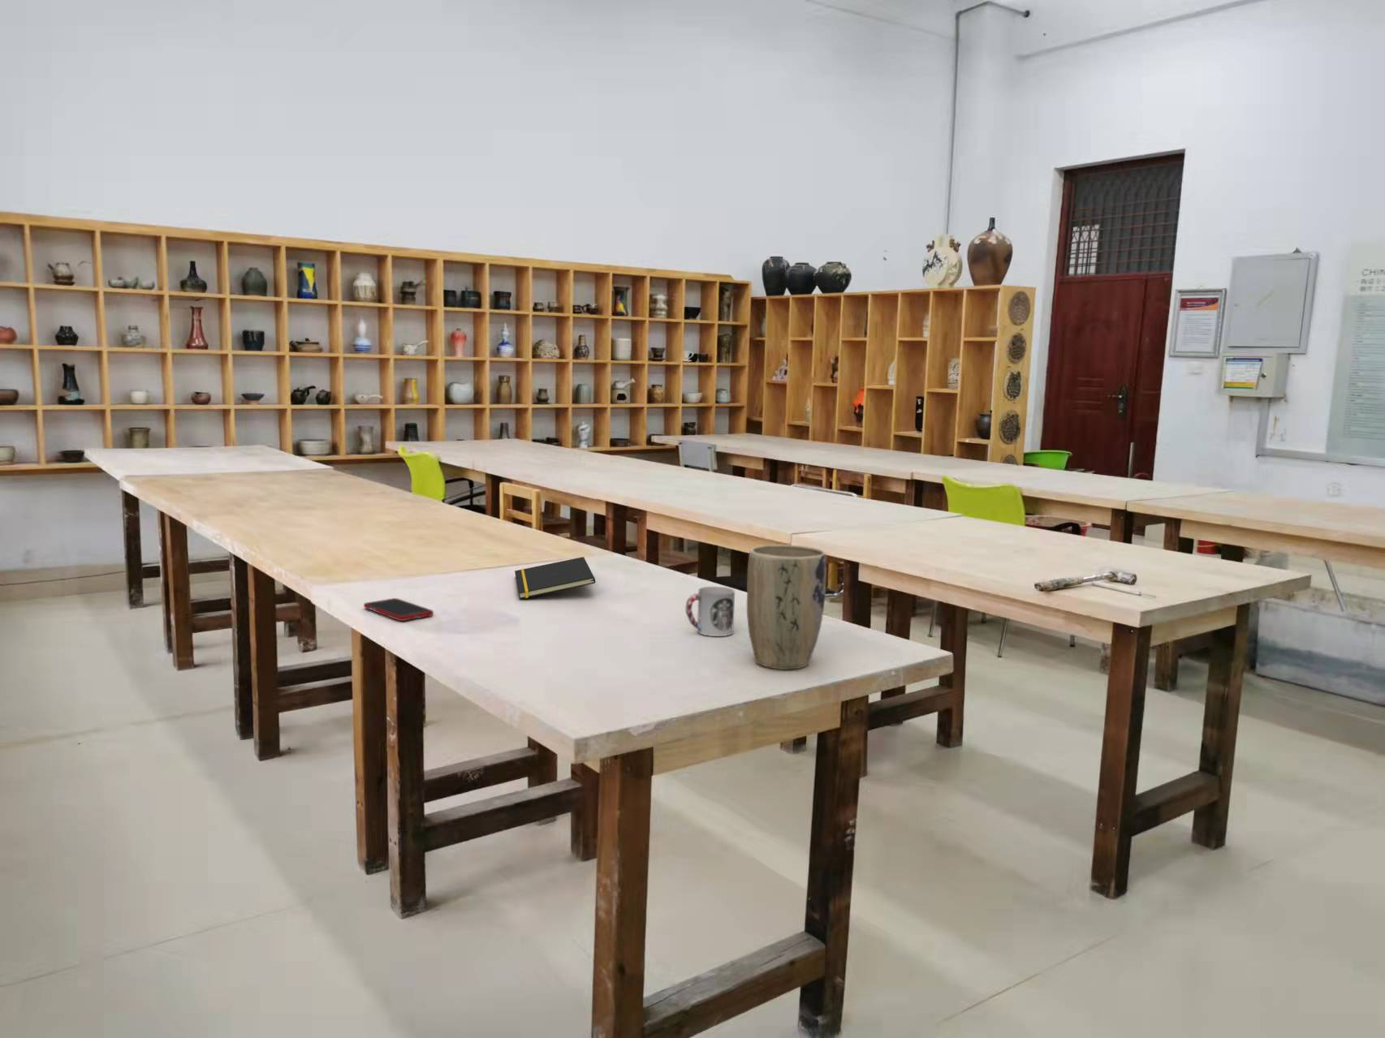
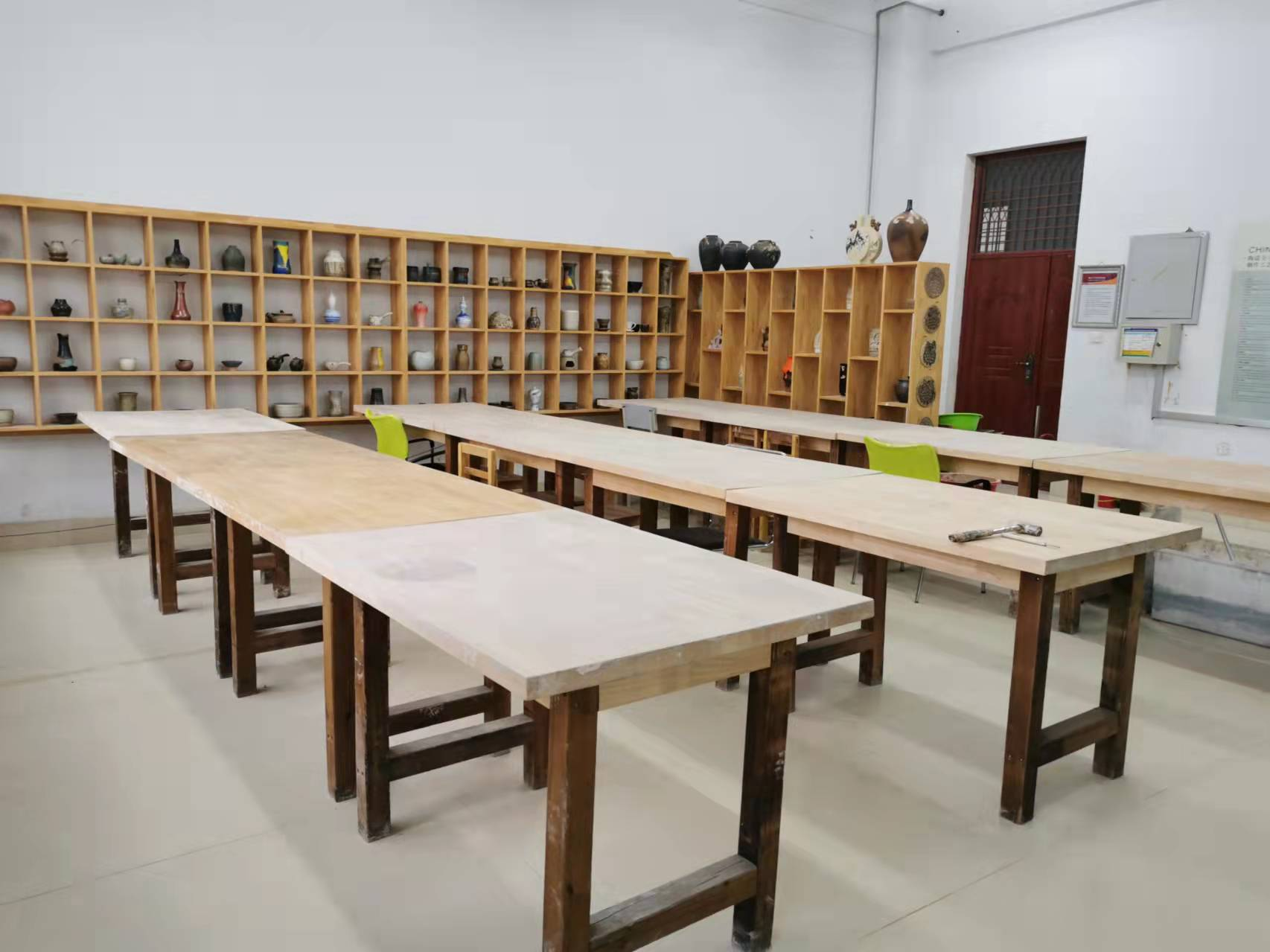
- notepad (553, 576)
- cell phone (398, 608)
- plant pot (785, 606)
- cup (709, 611)
